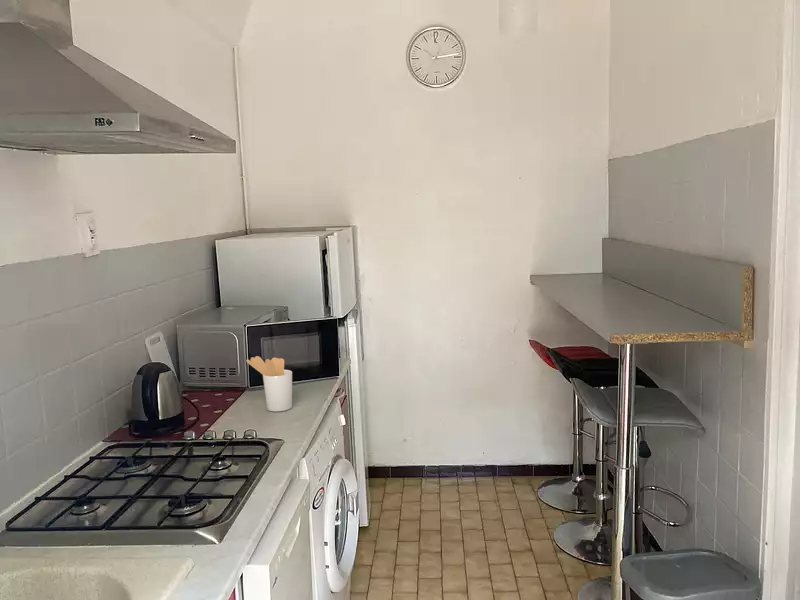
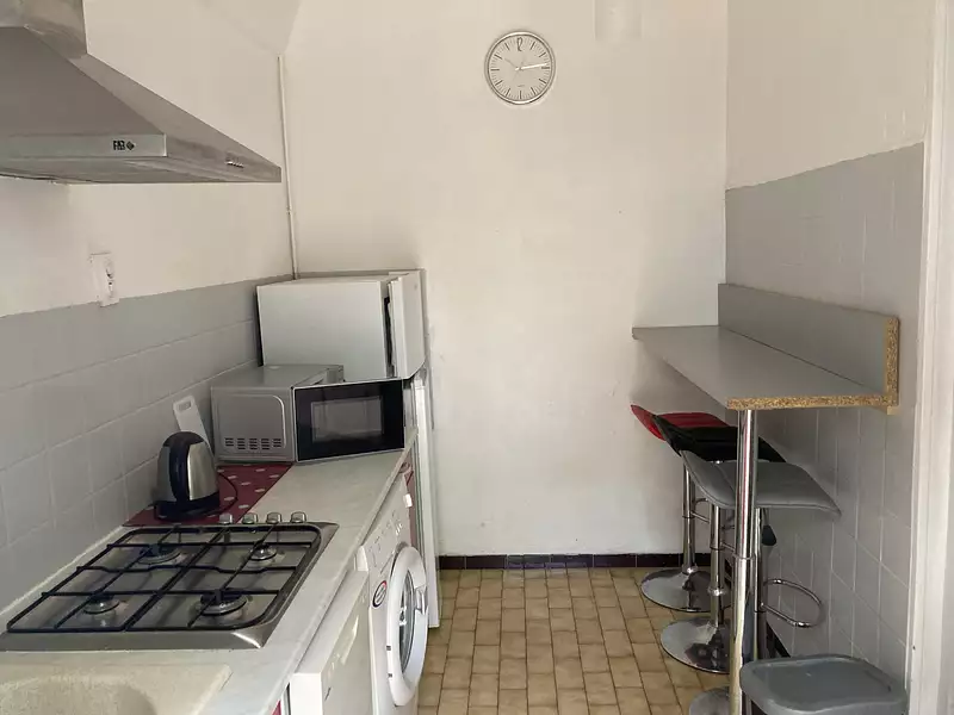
- utensil holder (270, 381)
